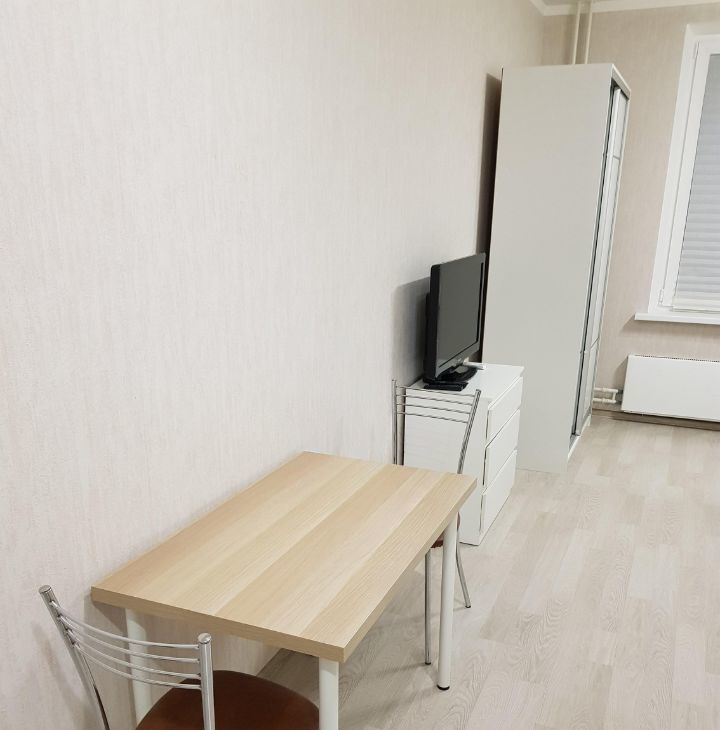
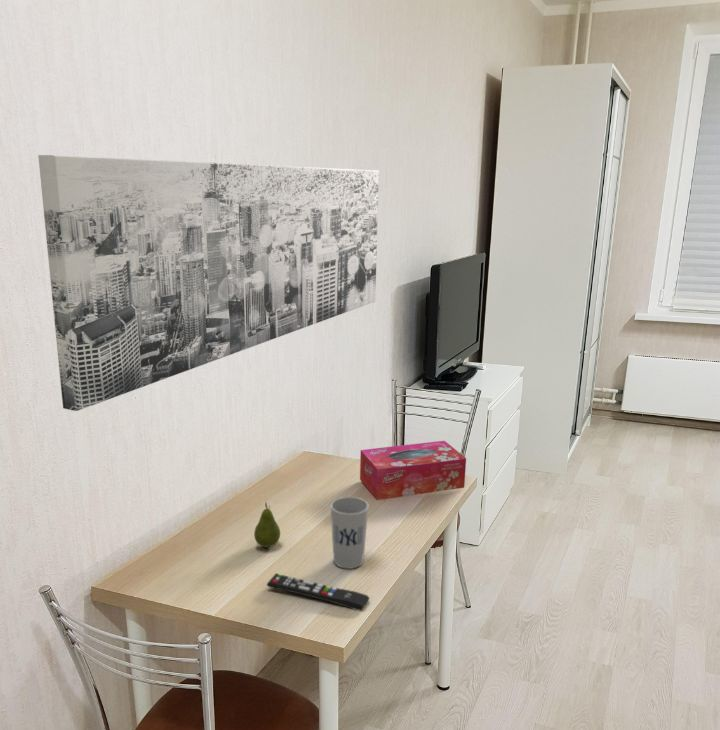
+ wall art (266, 254)
+ tissue box (412, 468)
+ cup (349, 533)
+ remote control (317, 591)
+ fruit (267, 524)
